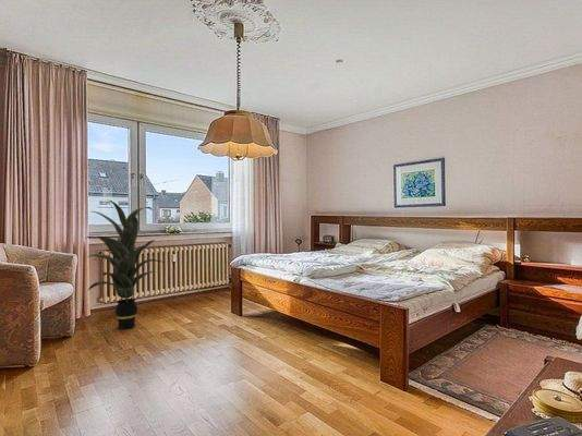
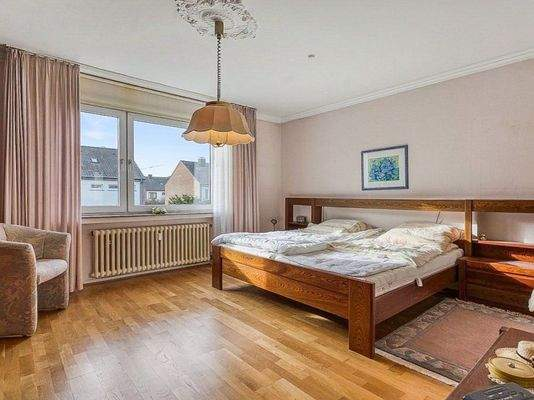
- indoor plant (120, 263)
